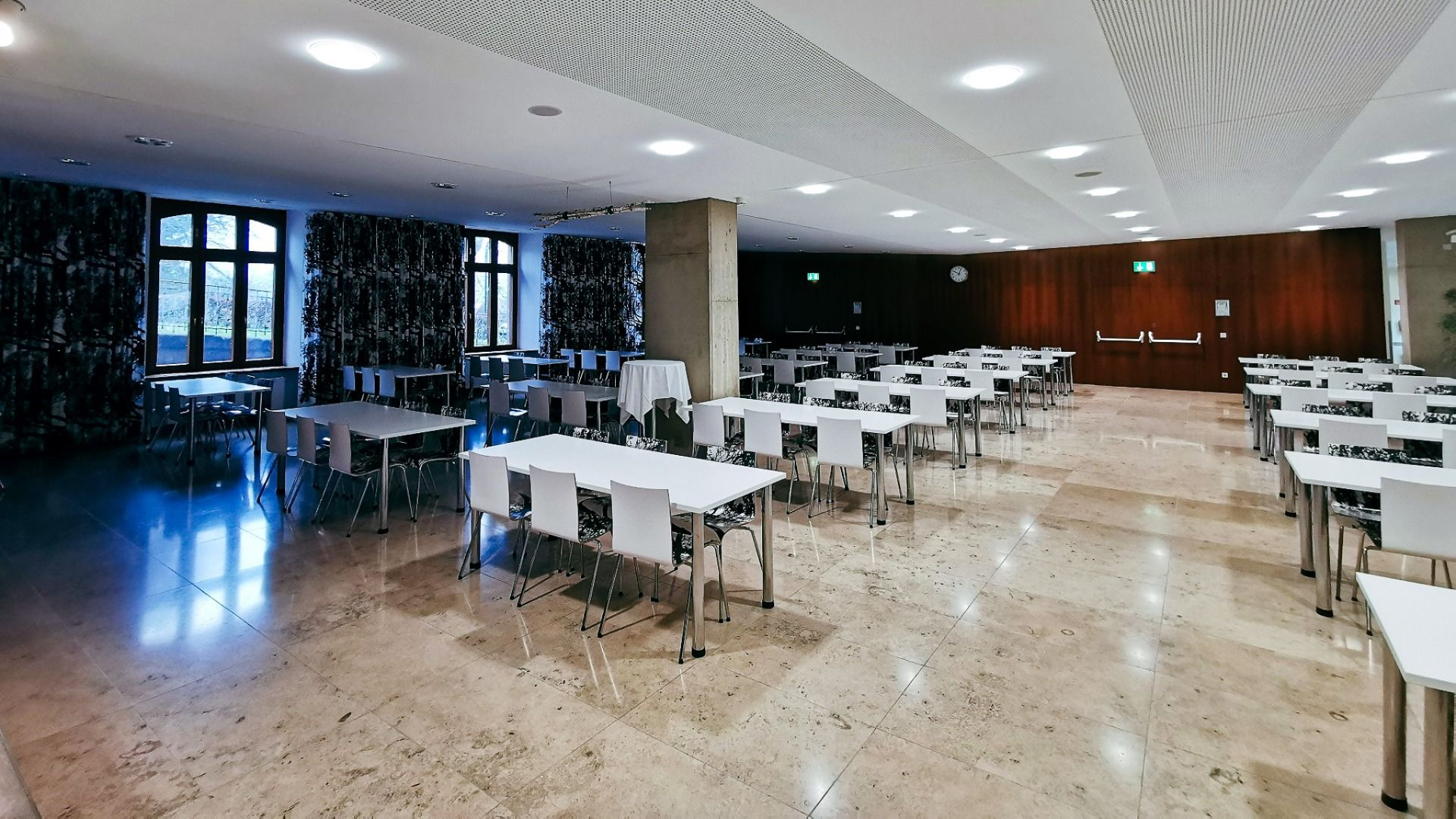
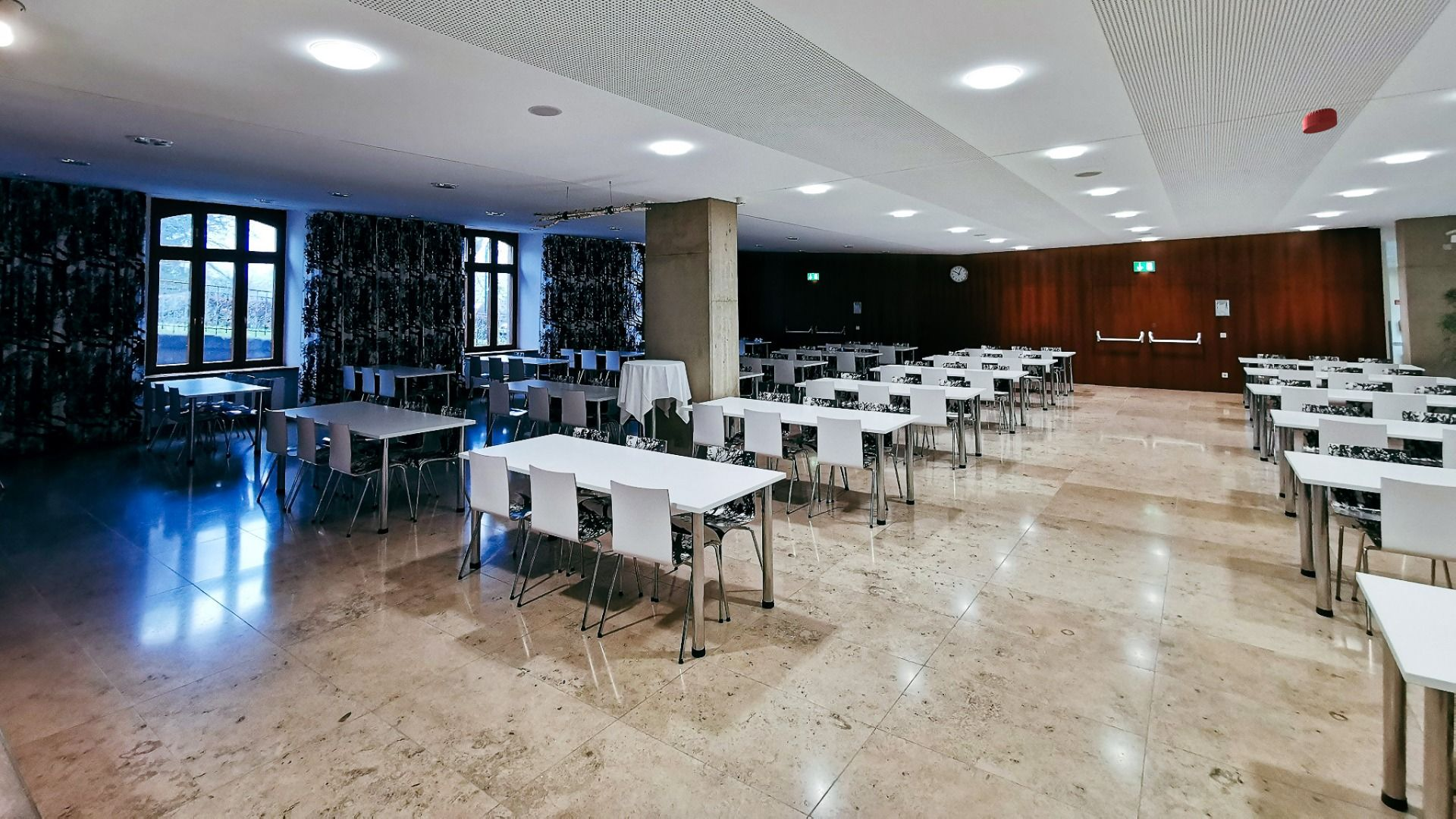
+ smoke detector (1320, 120)
